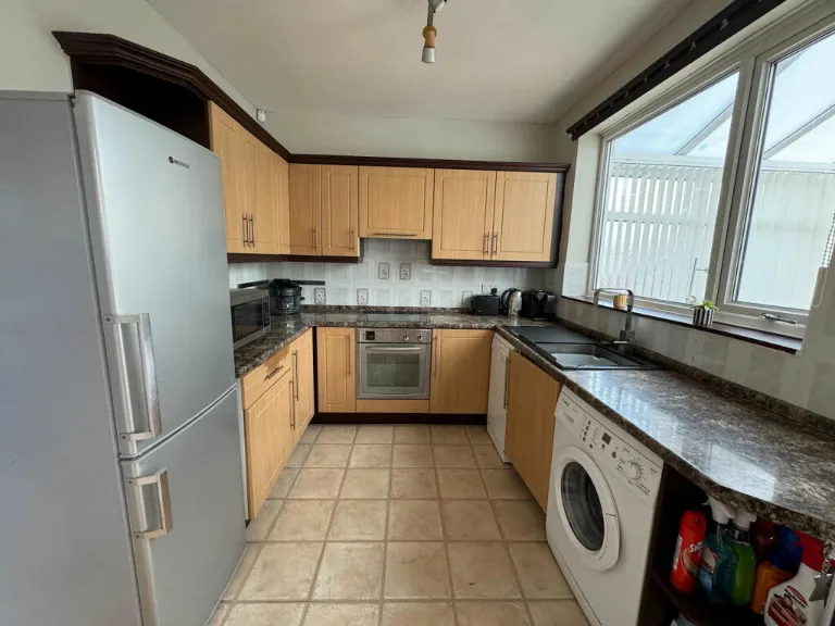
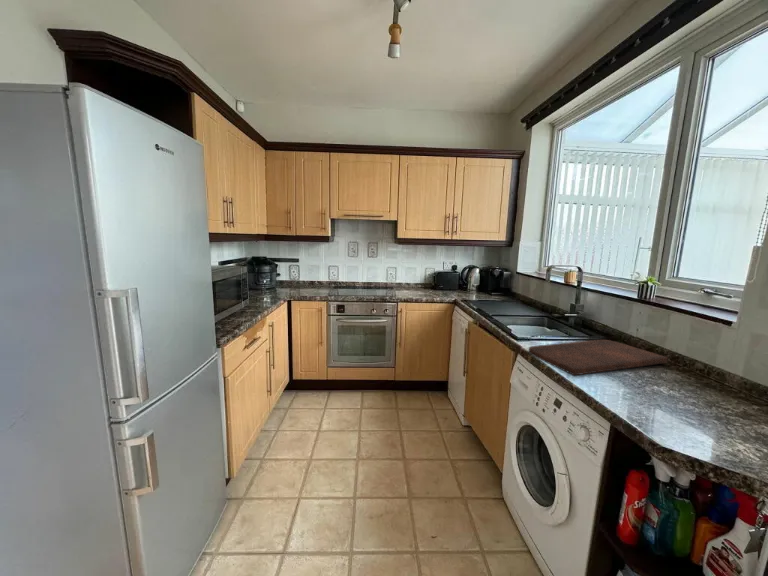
+ cutting board (592, 354)
